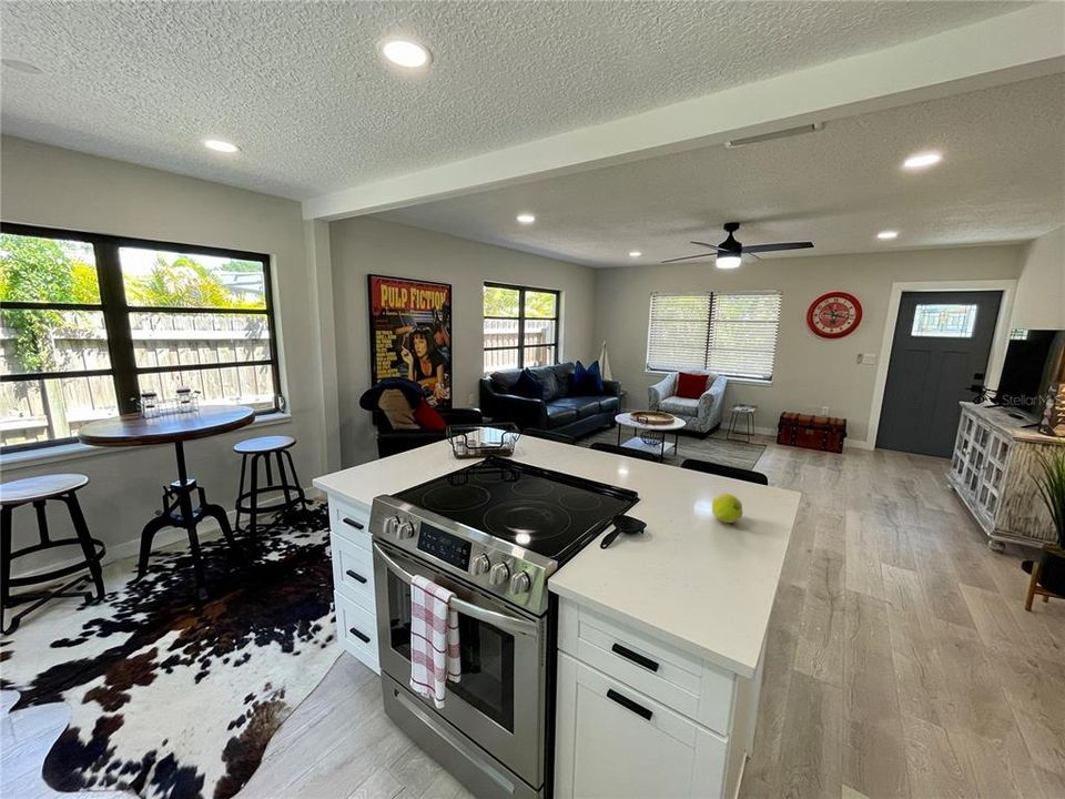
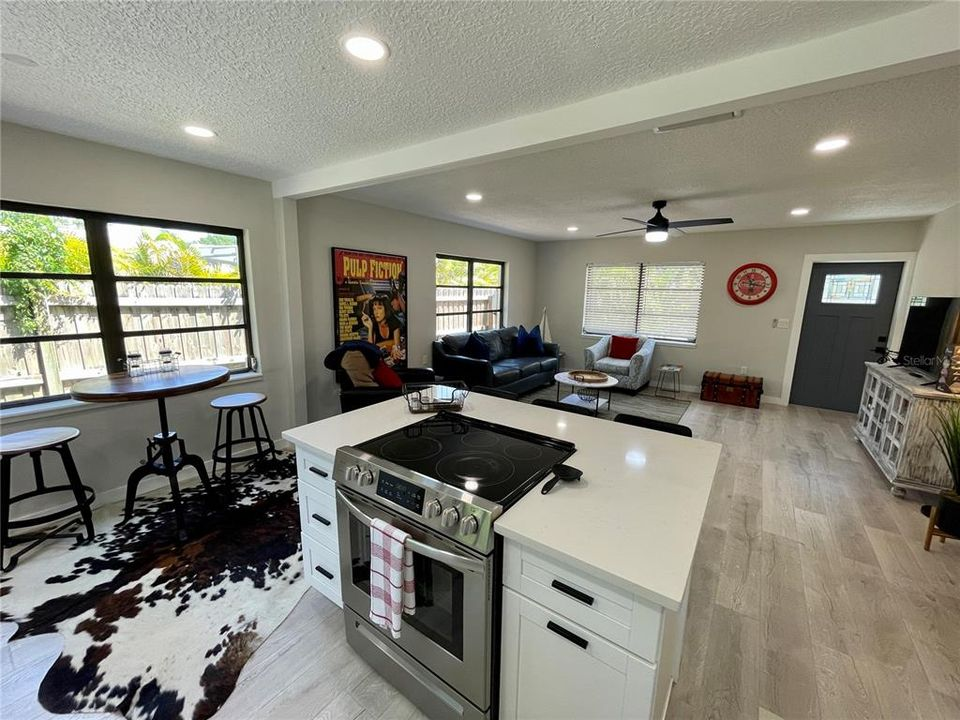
- fruit (727, 507)
